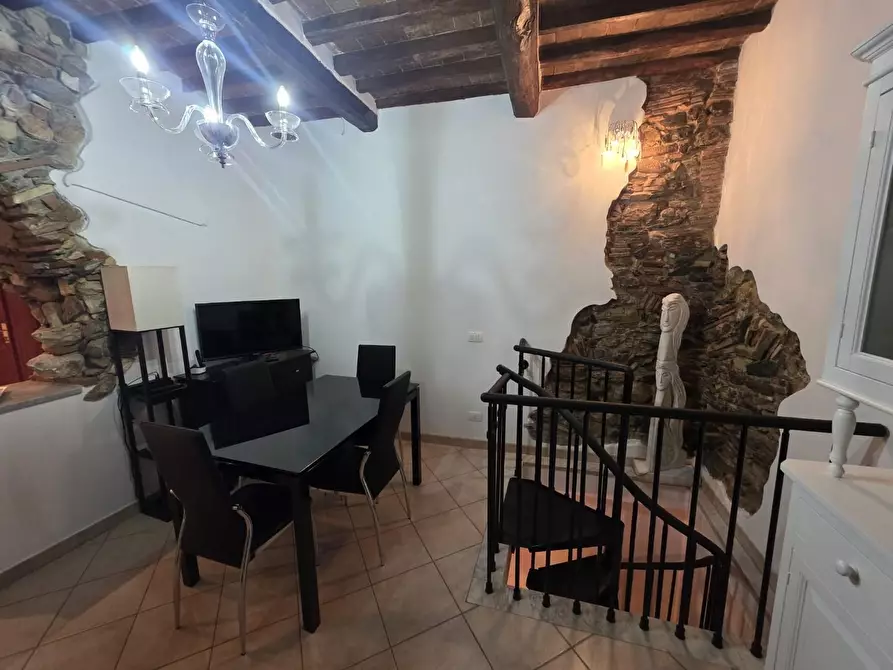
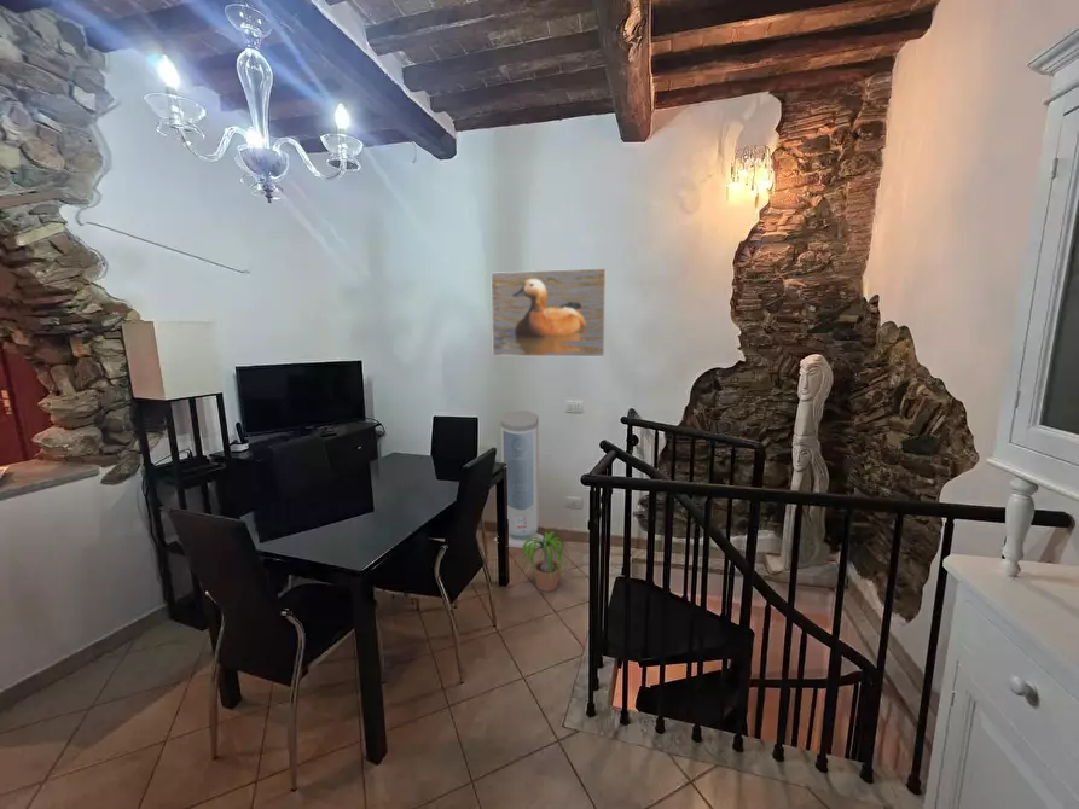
+ air purifier (520, 477)
+ potted plant (546, 564)
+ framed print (546, 314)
